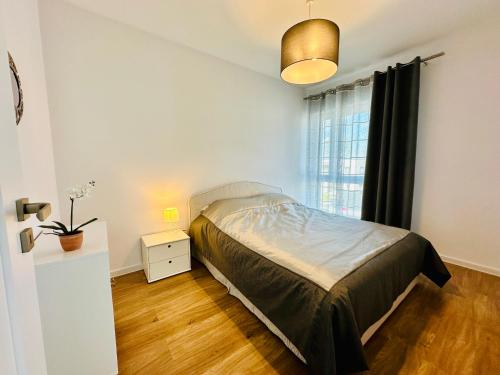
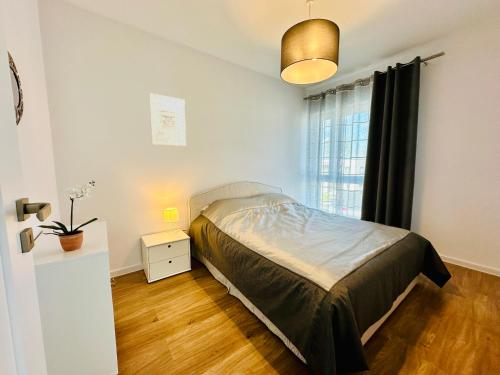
+ wall art (168, 121)
